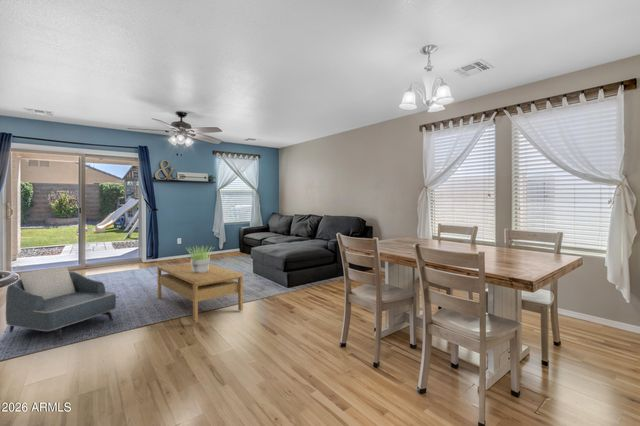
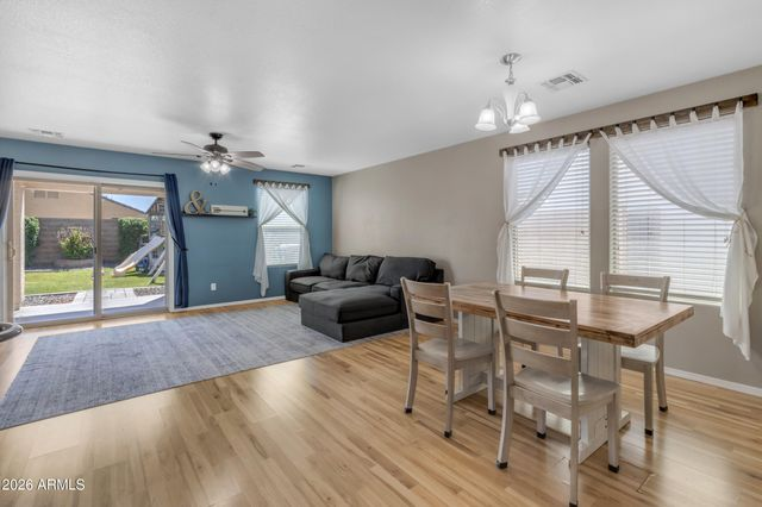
- potted plant (200, 258)
- armchair (64, 298)
- coffee table (197, 287)
